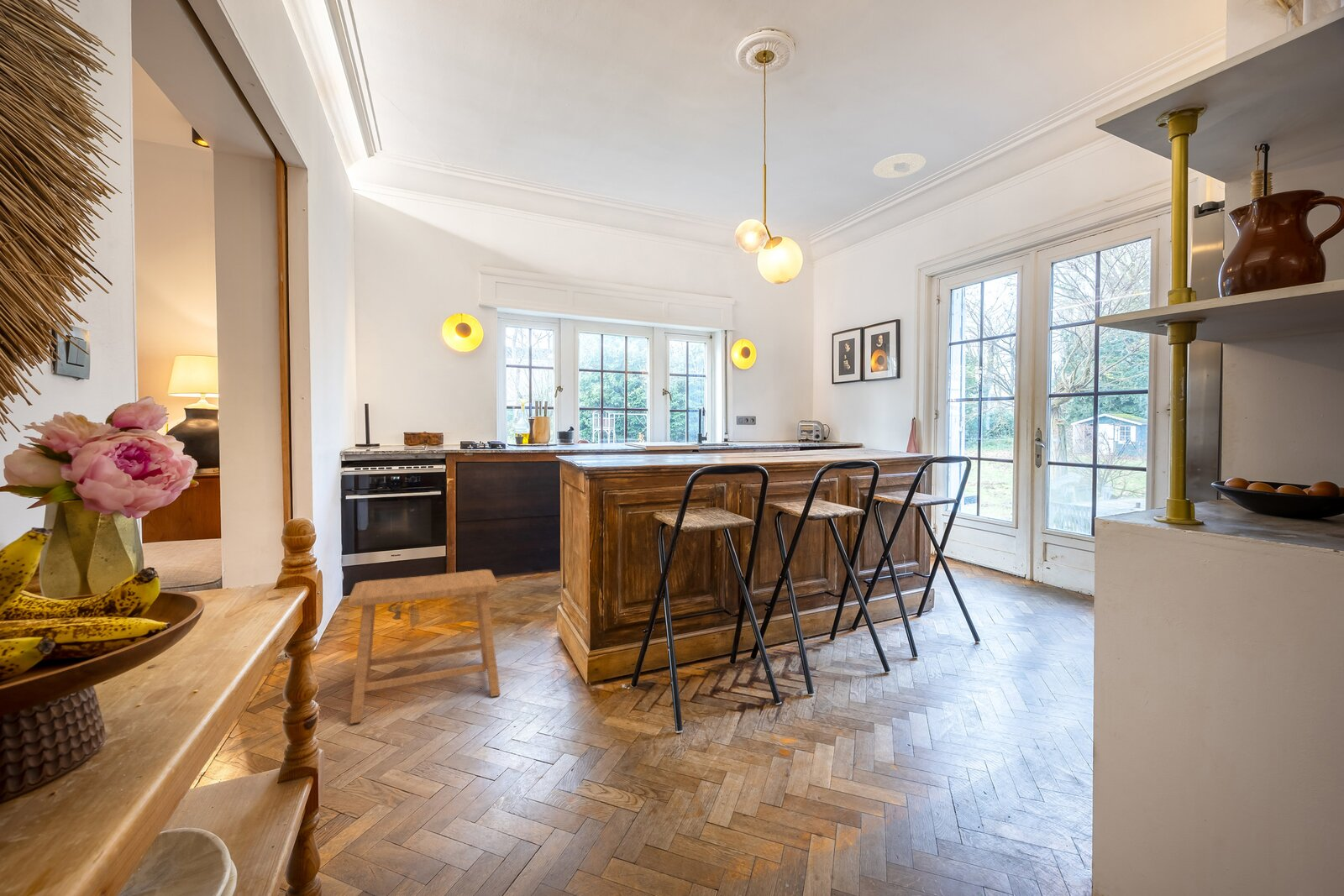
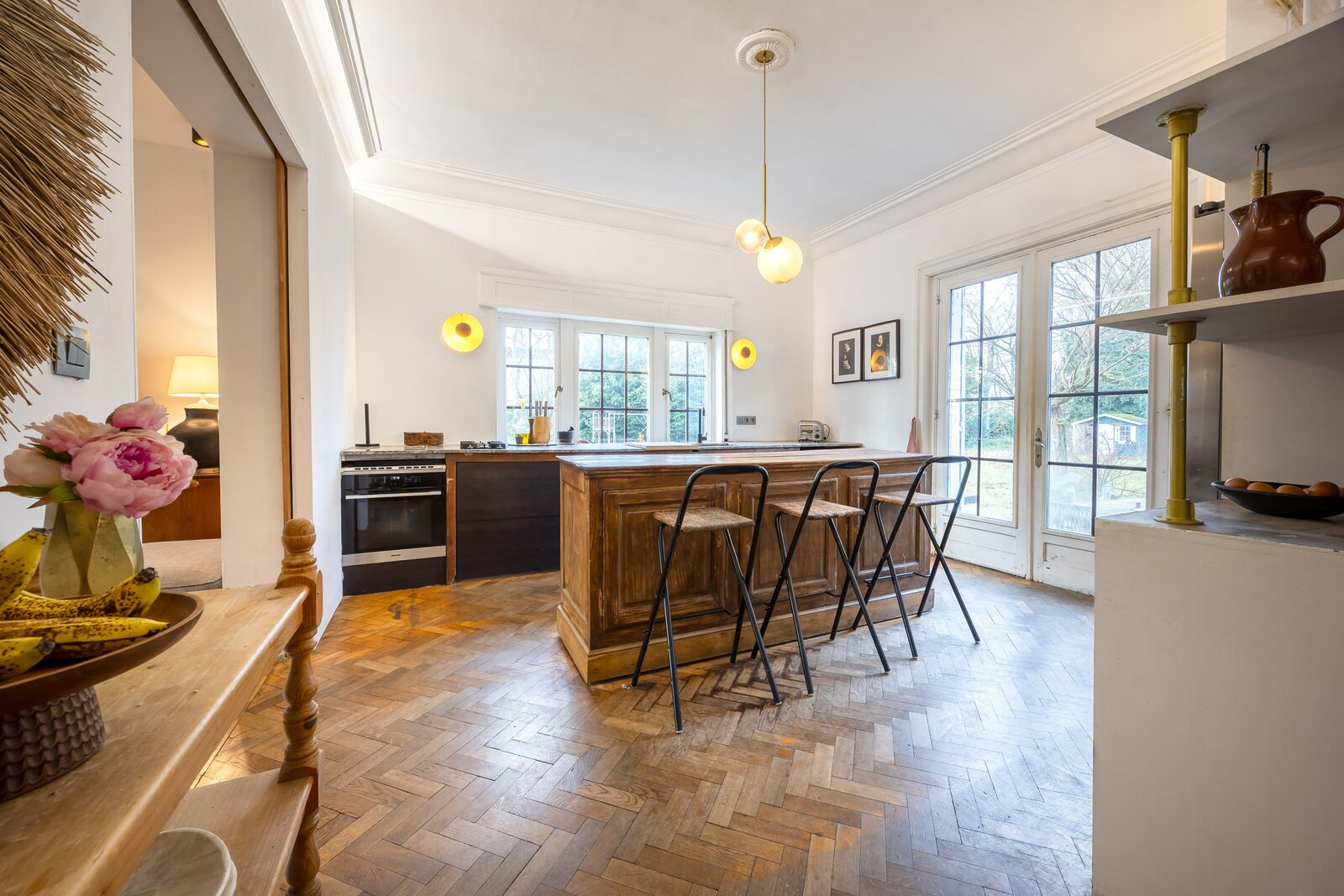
- recessed light (899, 164)
- stool (432, 650)
